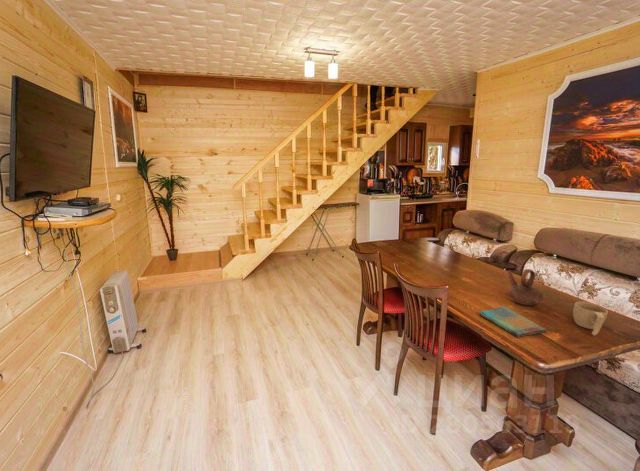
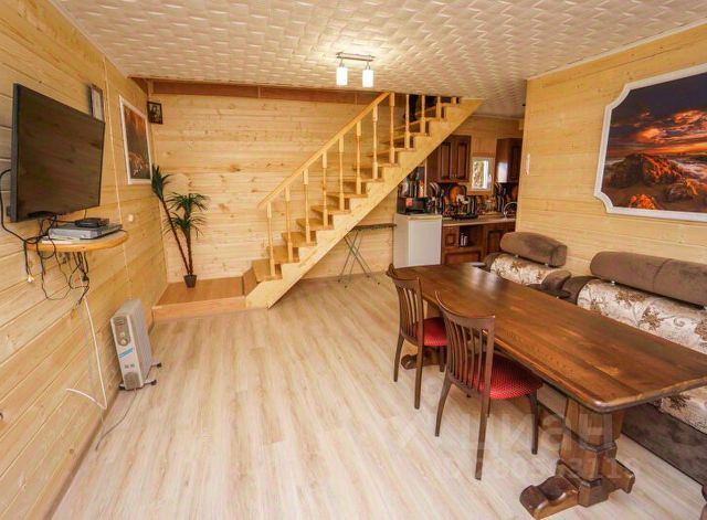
- dish towel (510, 320)
- teapot (521, 284)
- cup (590, 318)
